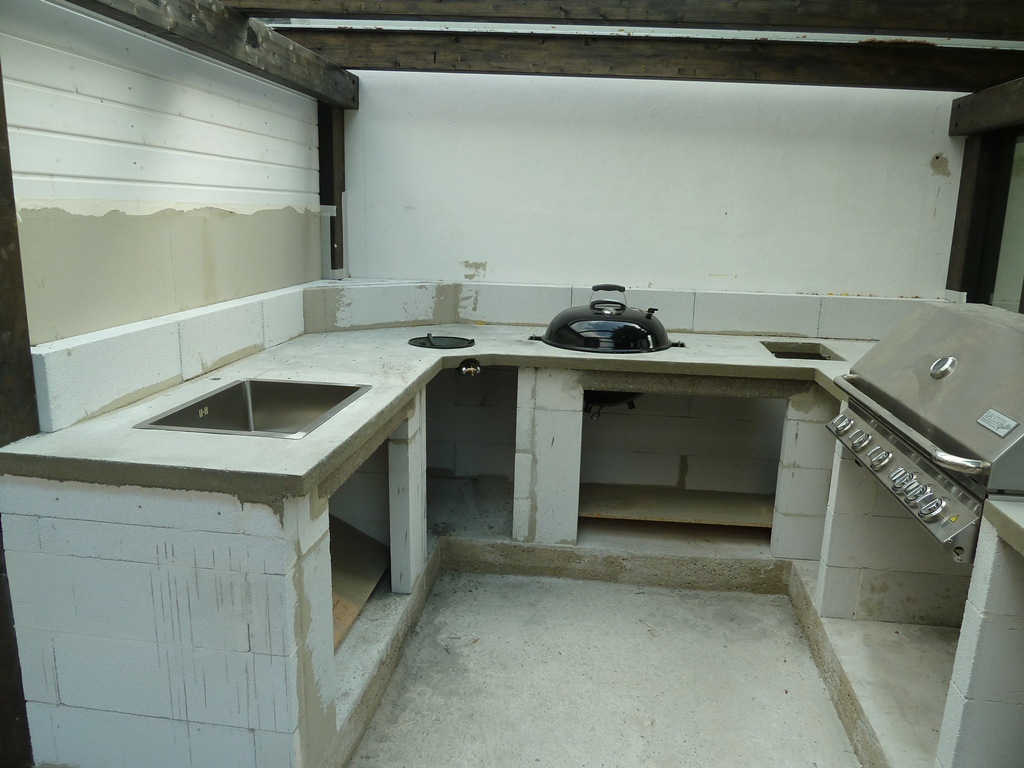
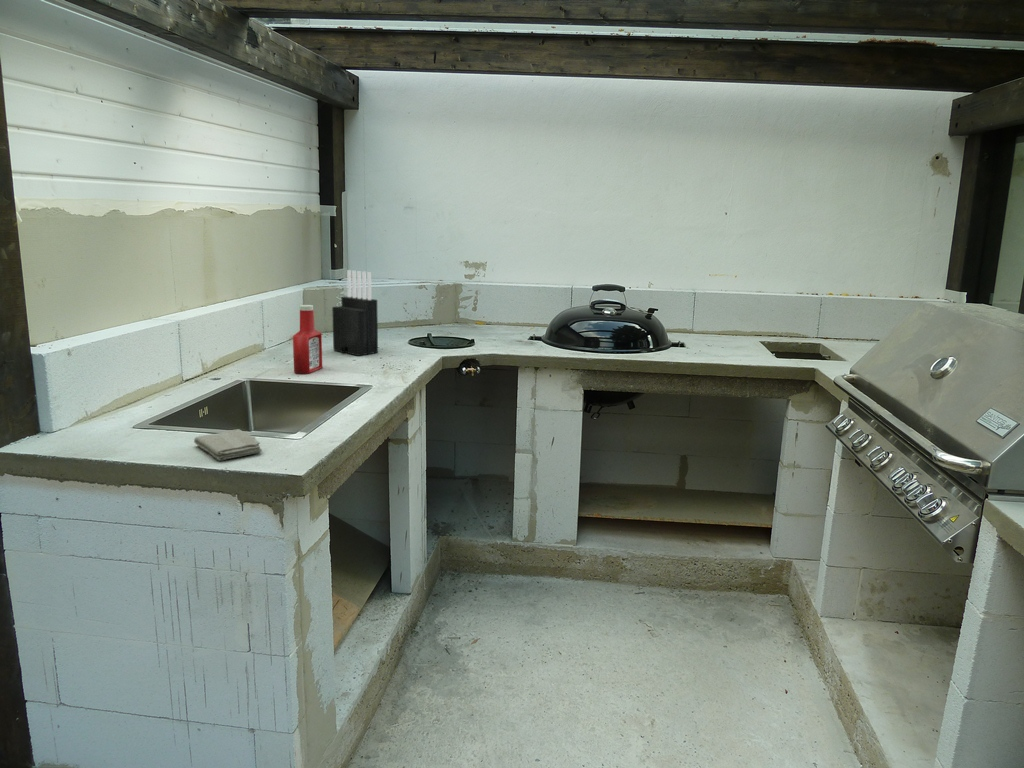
+ washcloth (228, 443)
+ soap bottle (307, 338)
+ knife block (352, 312)
